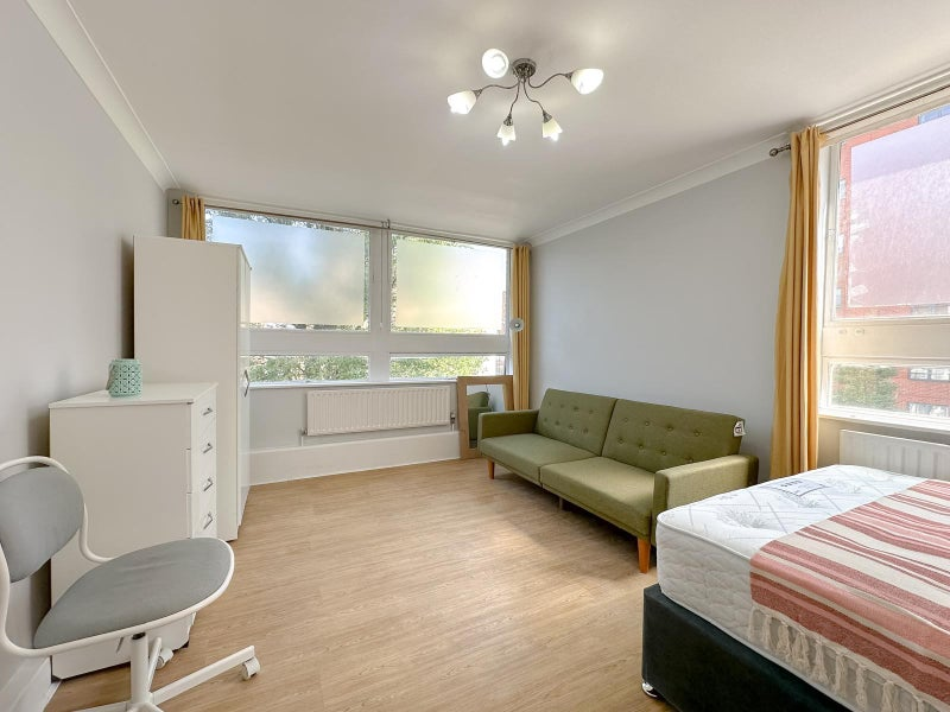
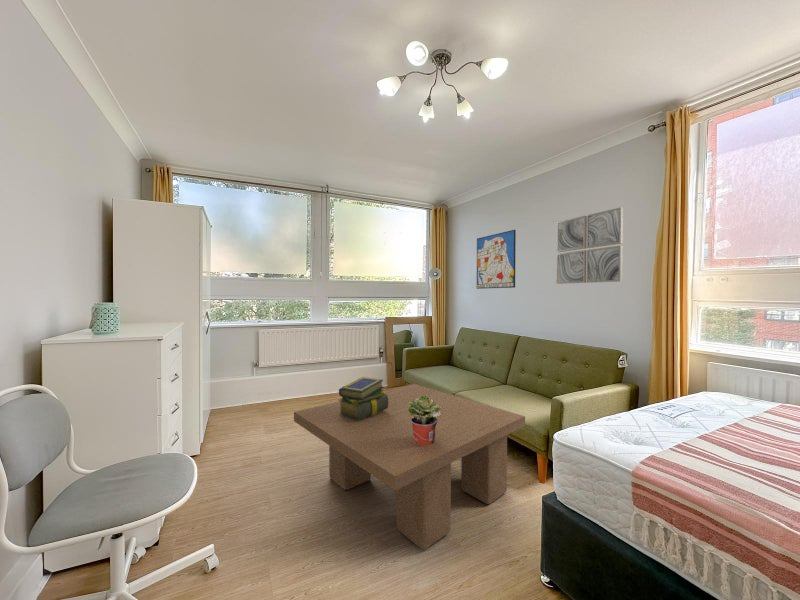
+ potted plant (424, 418)
+ wall art (586, 250)
+ wall art (494, 261)
+ stack of books (363, 397)
+ coffee table (407, 451)
